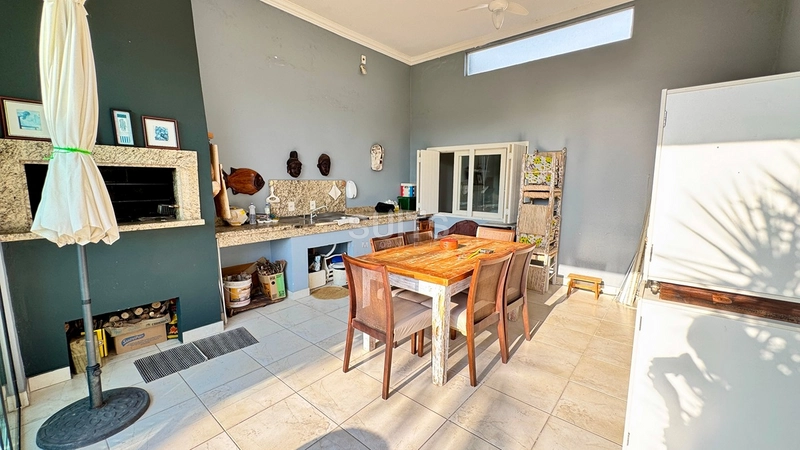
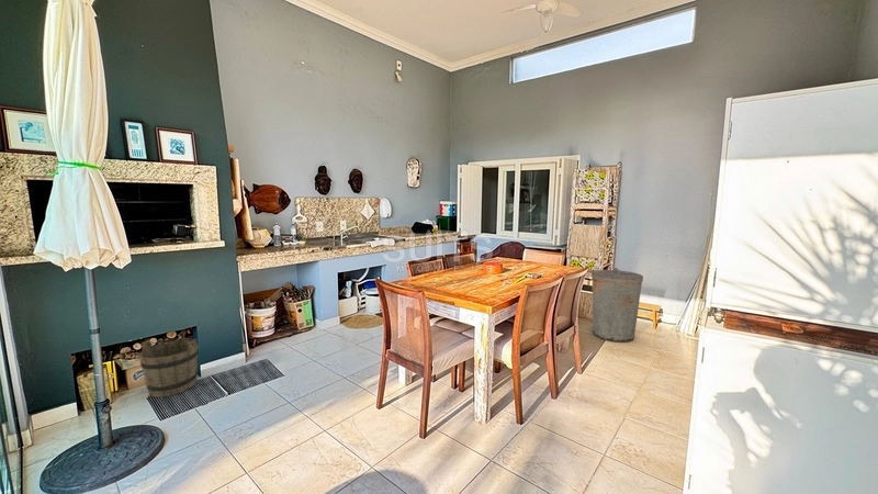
+ trash can (615, 302)
+ bucket (171, 363)
